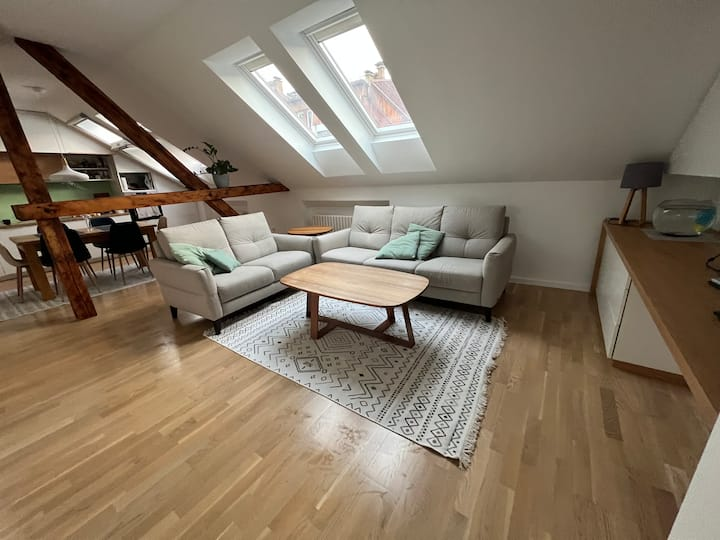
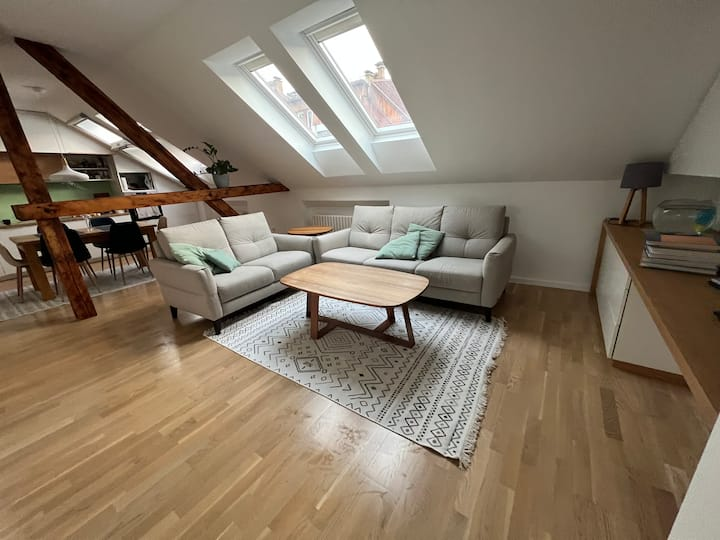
+ book stack (681, 253)
